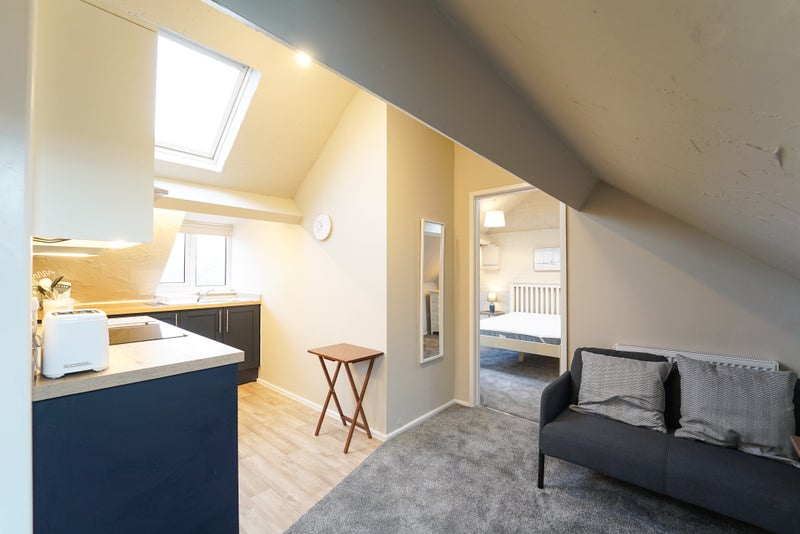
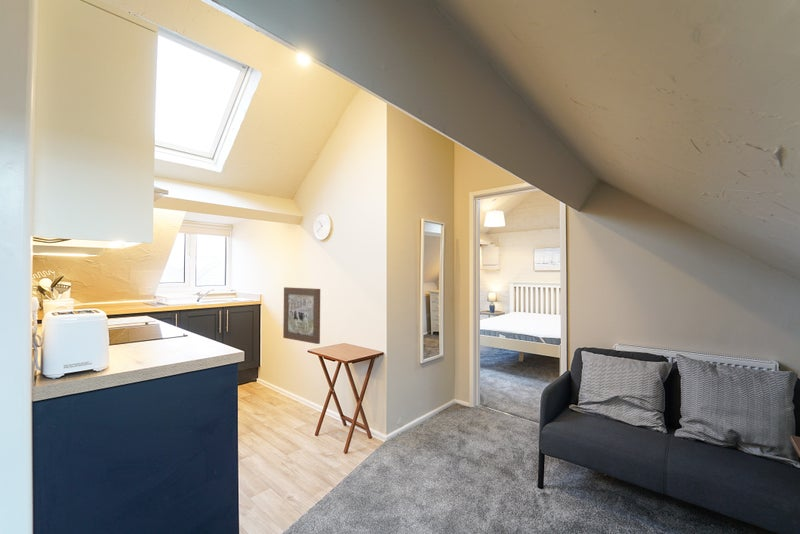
+ wall art (301, 314)
